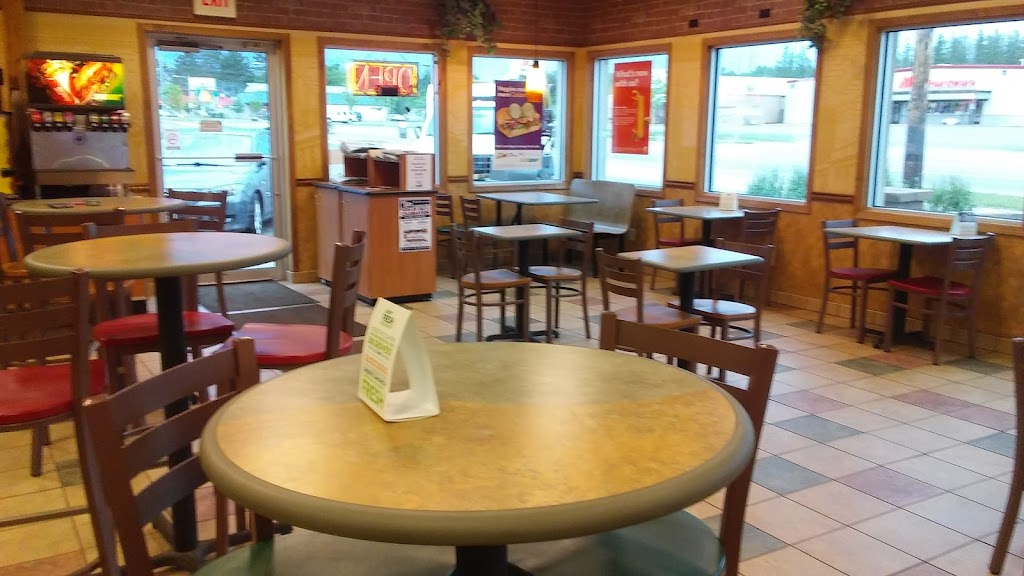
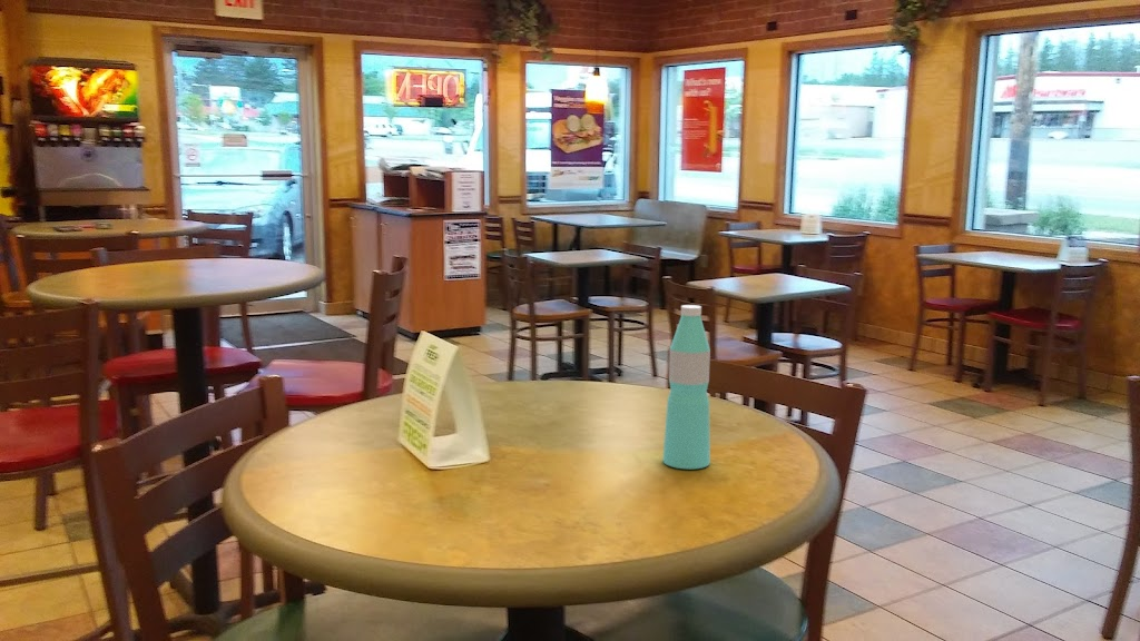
+ water bottle (688, 385)
